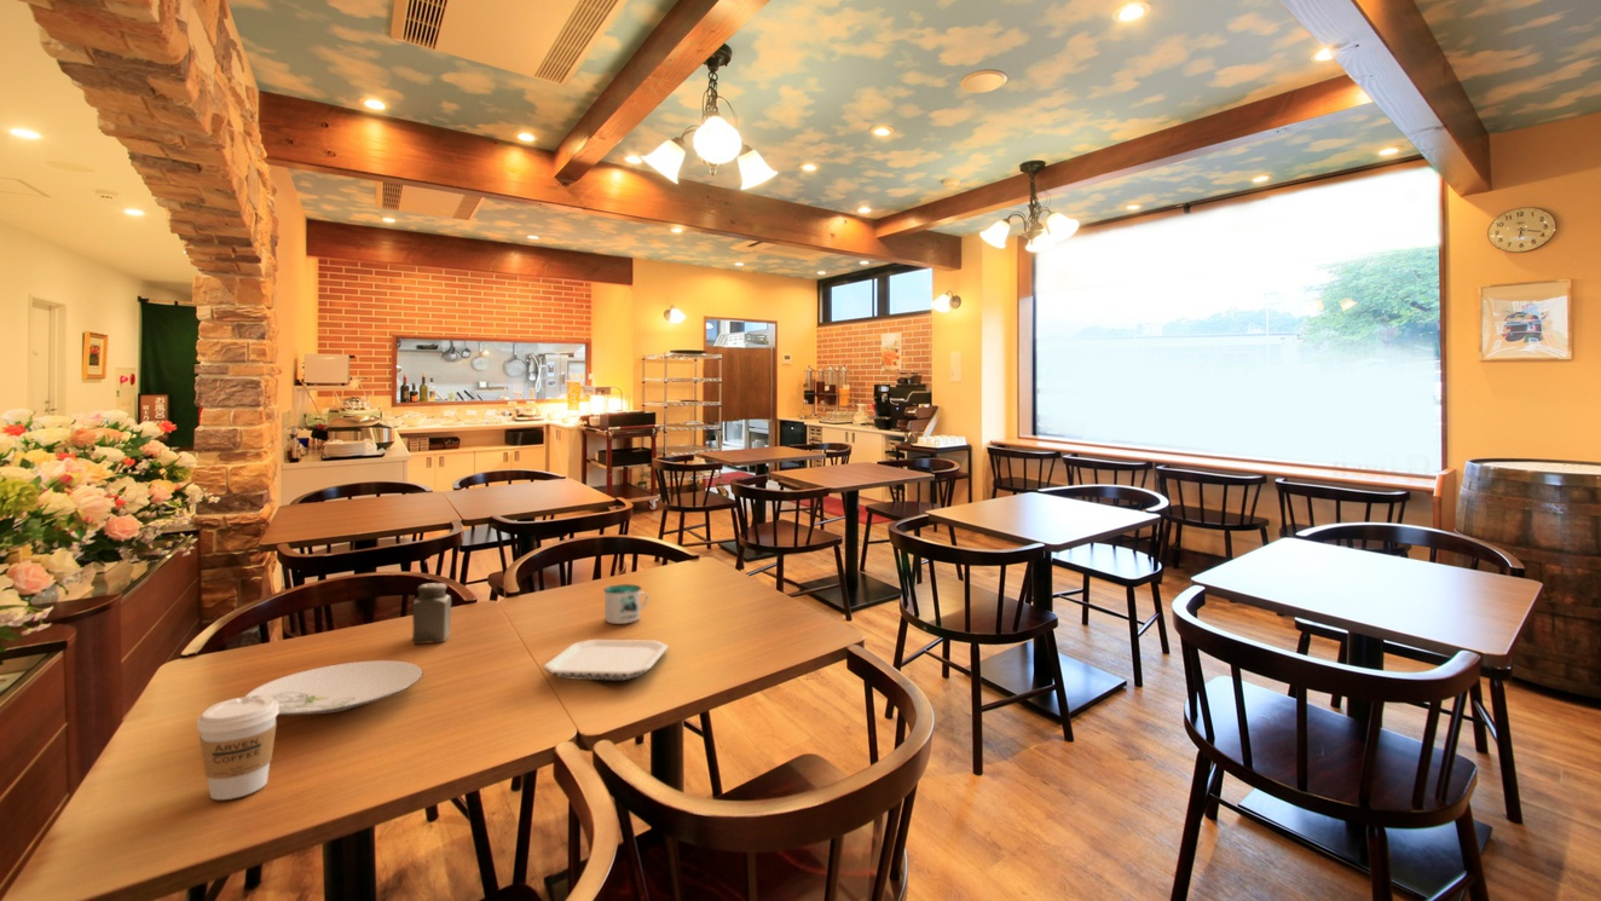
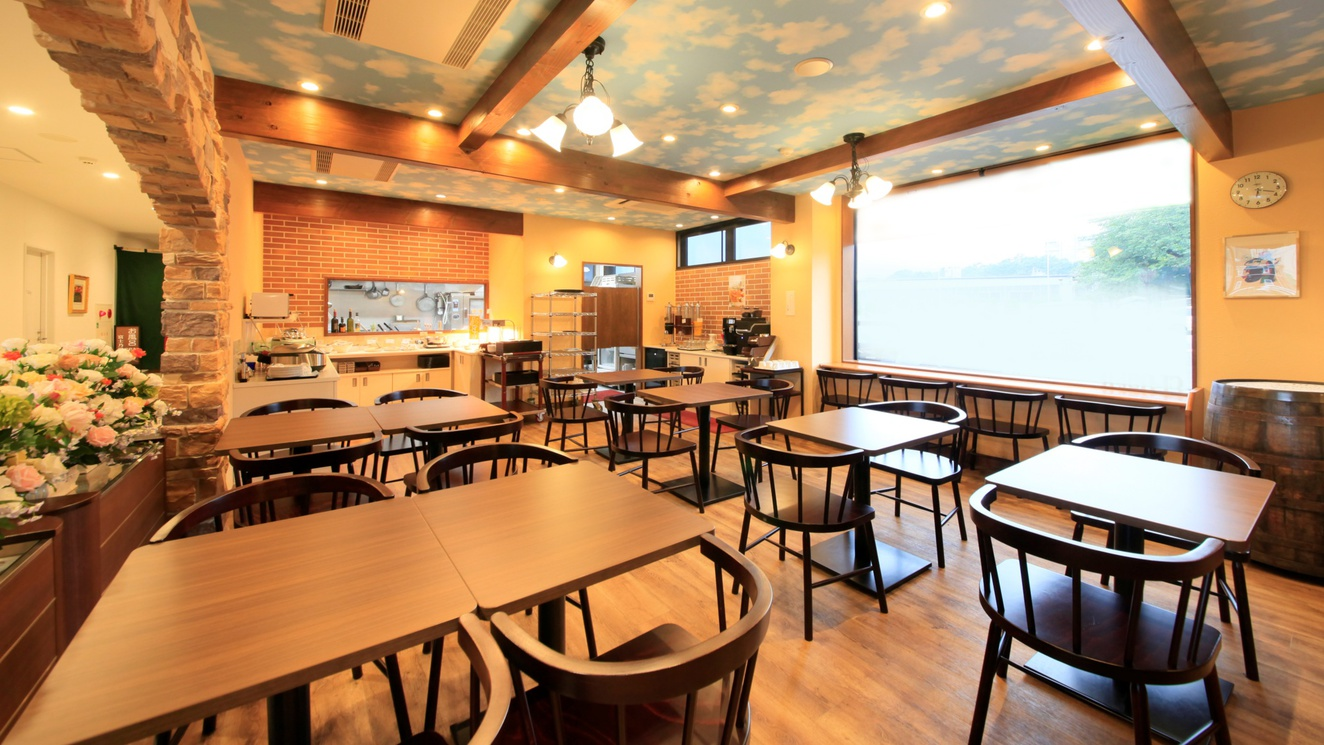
- plate (608, 659)
- plate (337, 693)
- mug (626, 602)
- coffee cup (238, 745)
- salt shaker (432, 611)
